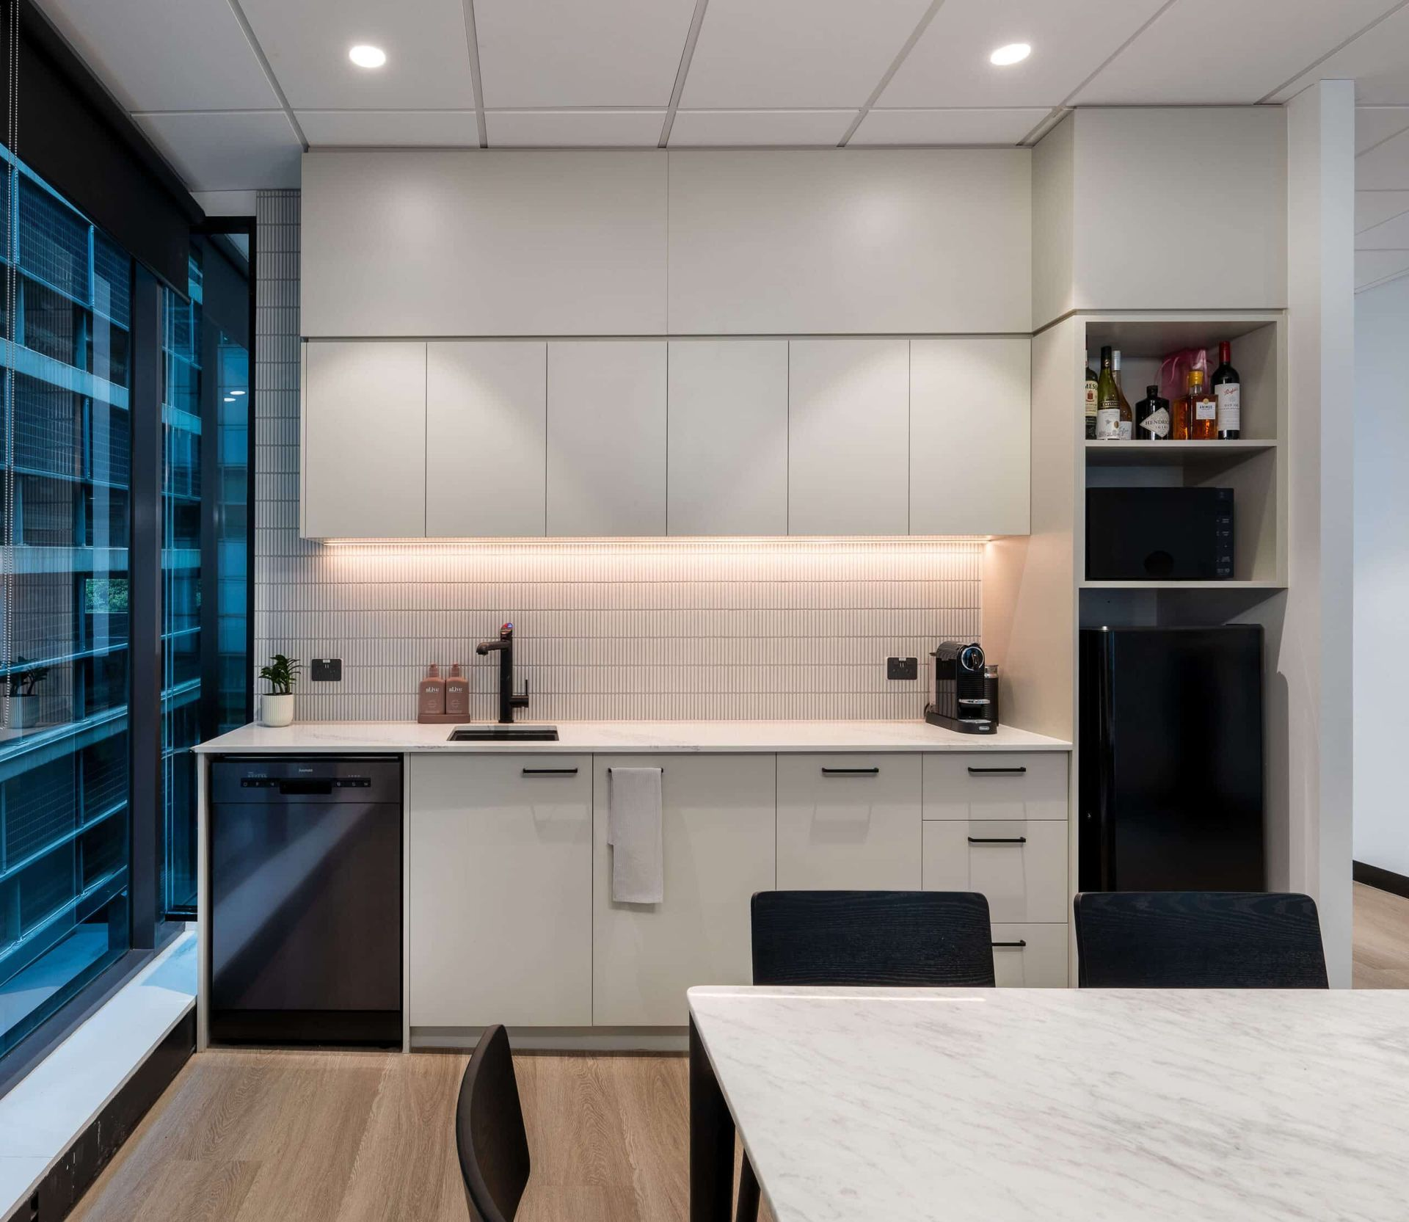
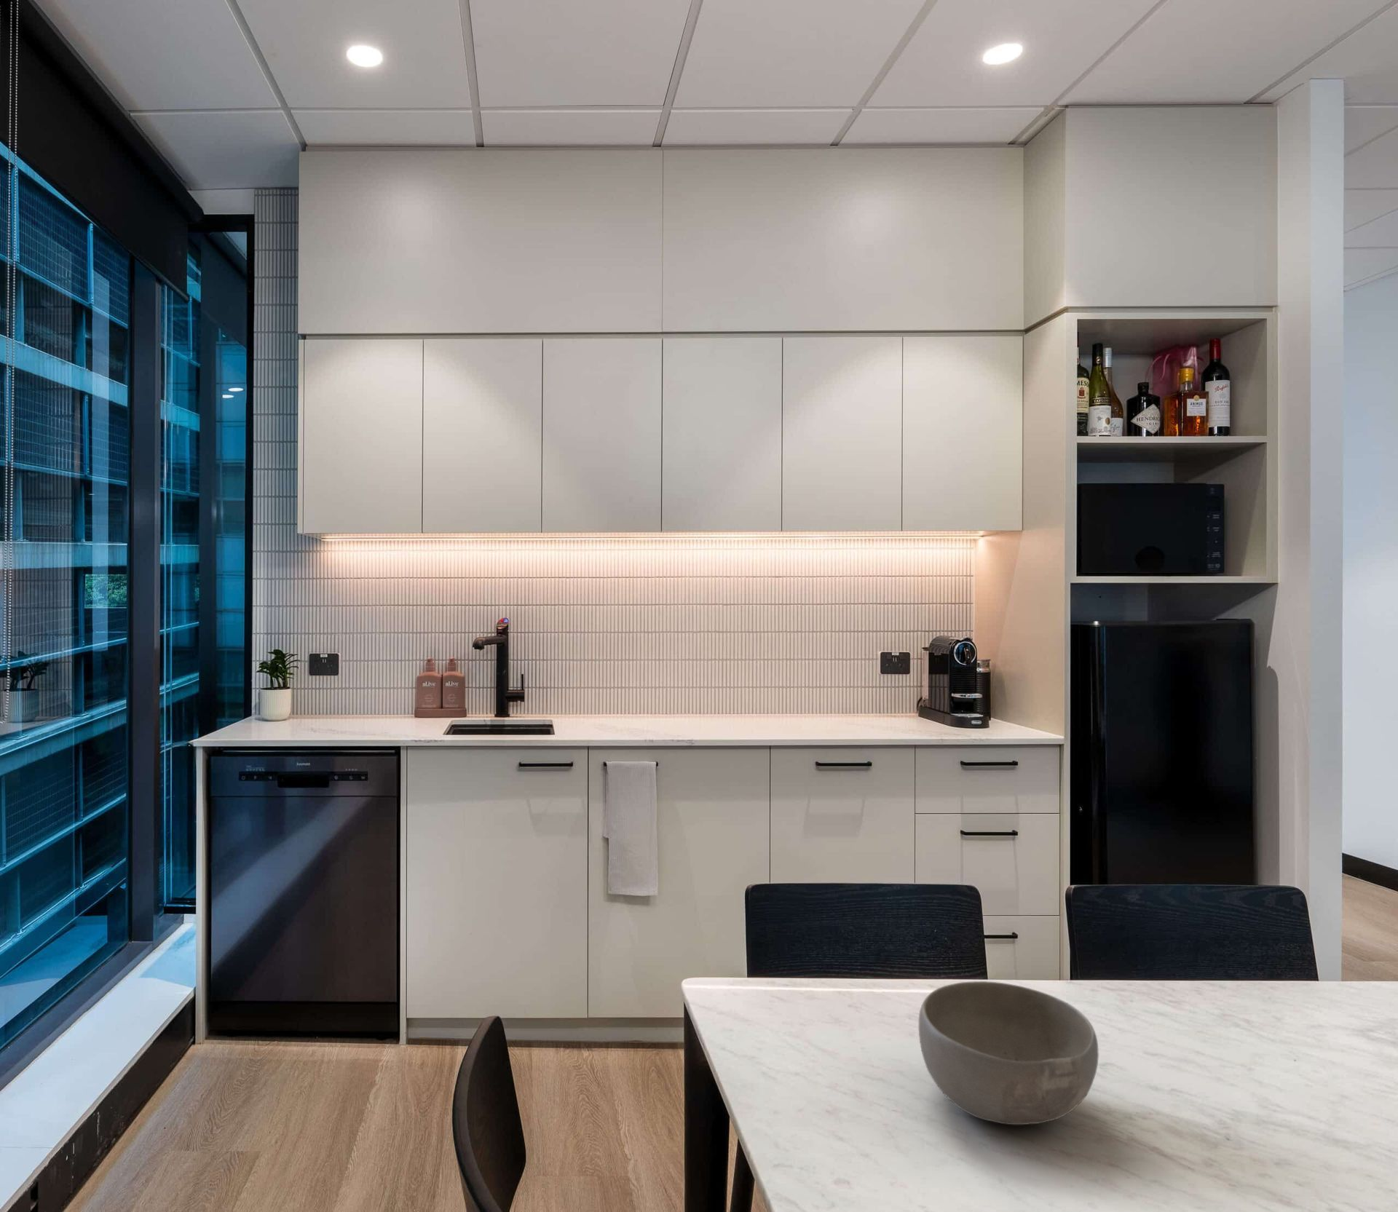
+ bowl (1006, 1060)
